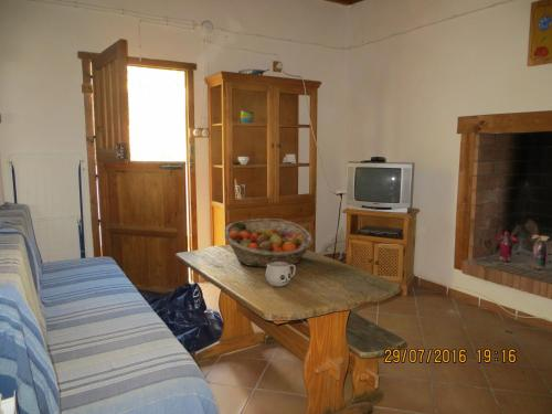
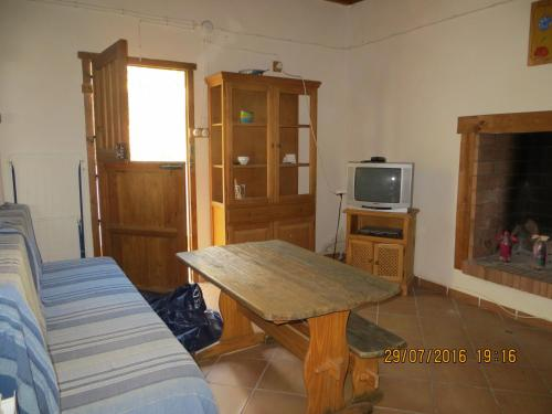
- fruit basket (268, 241)
- mug (282, 273)
